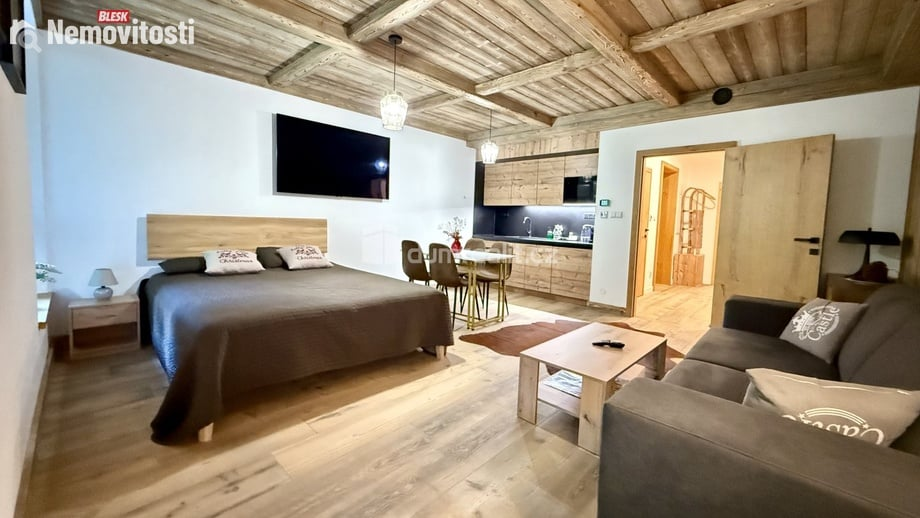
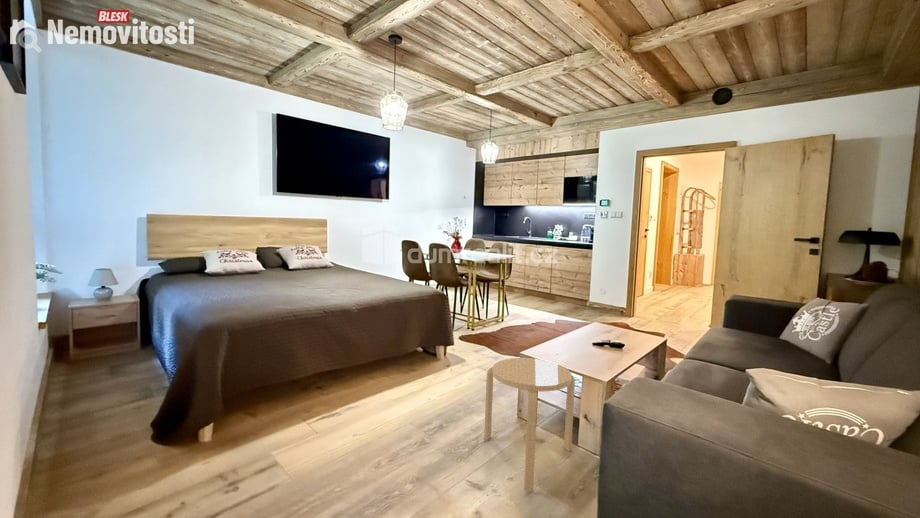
+ stool (529, 417)
